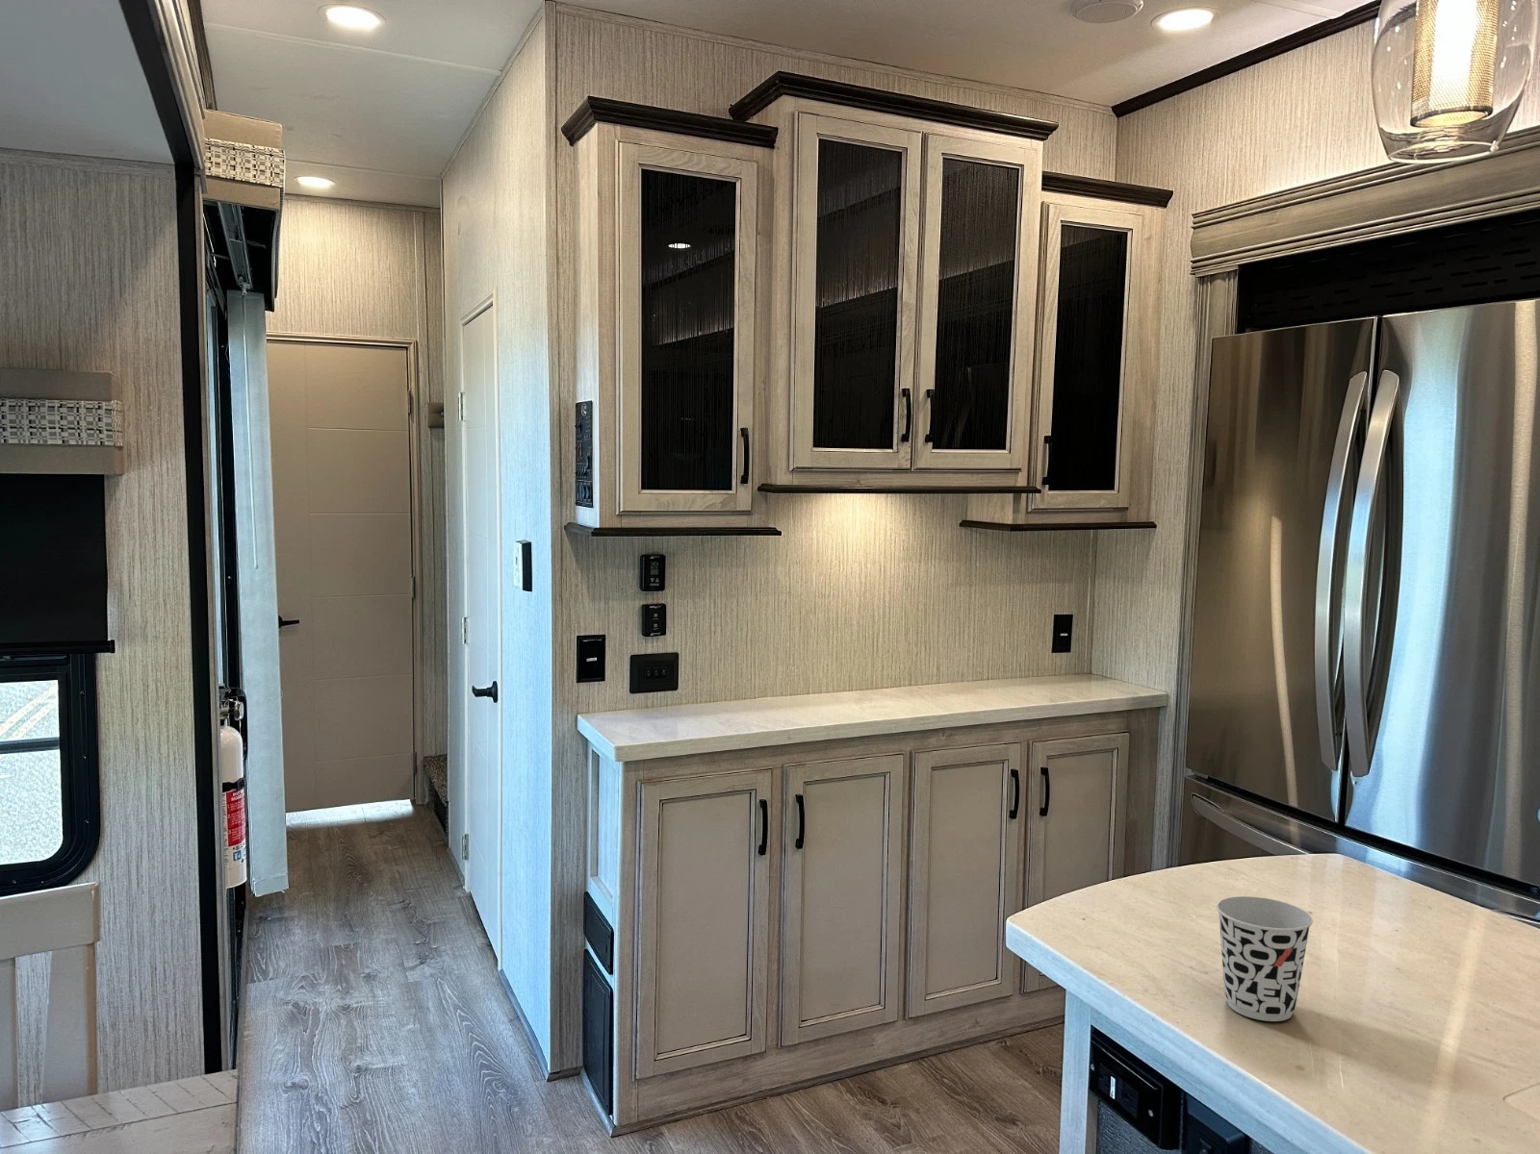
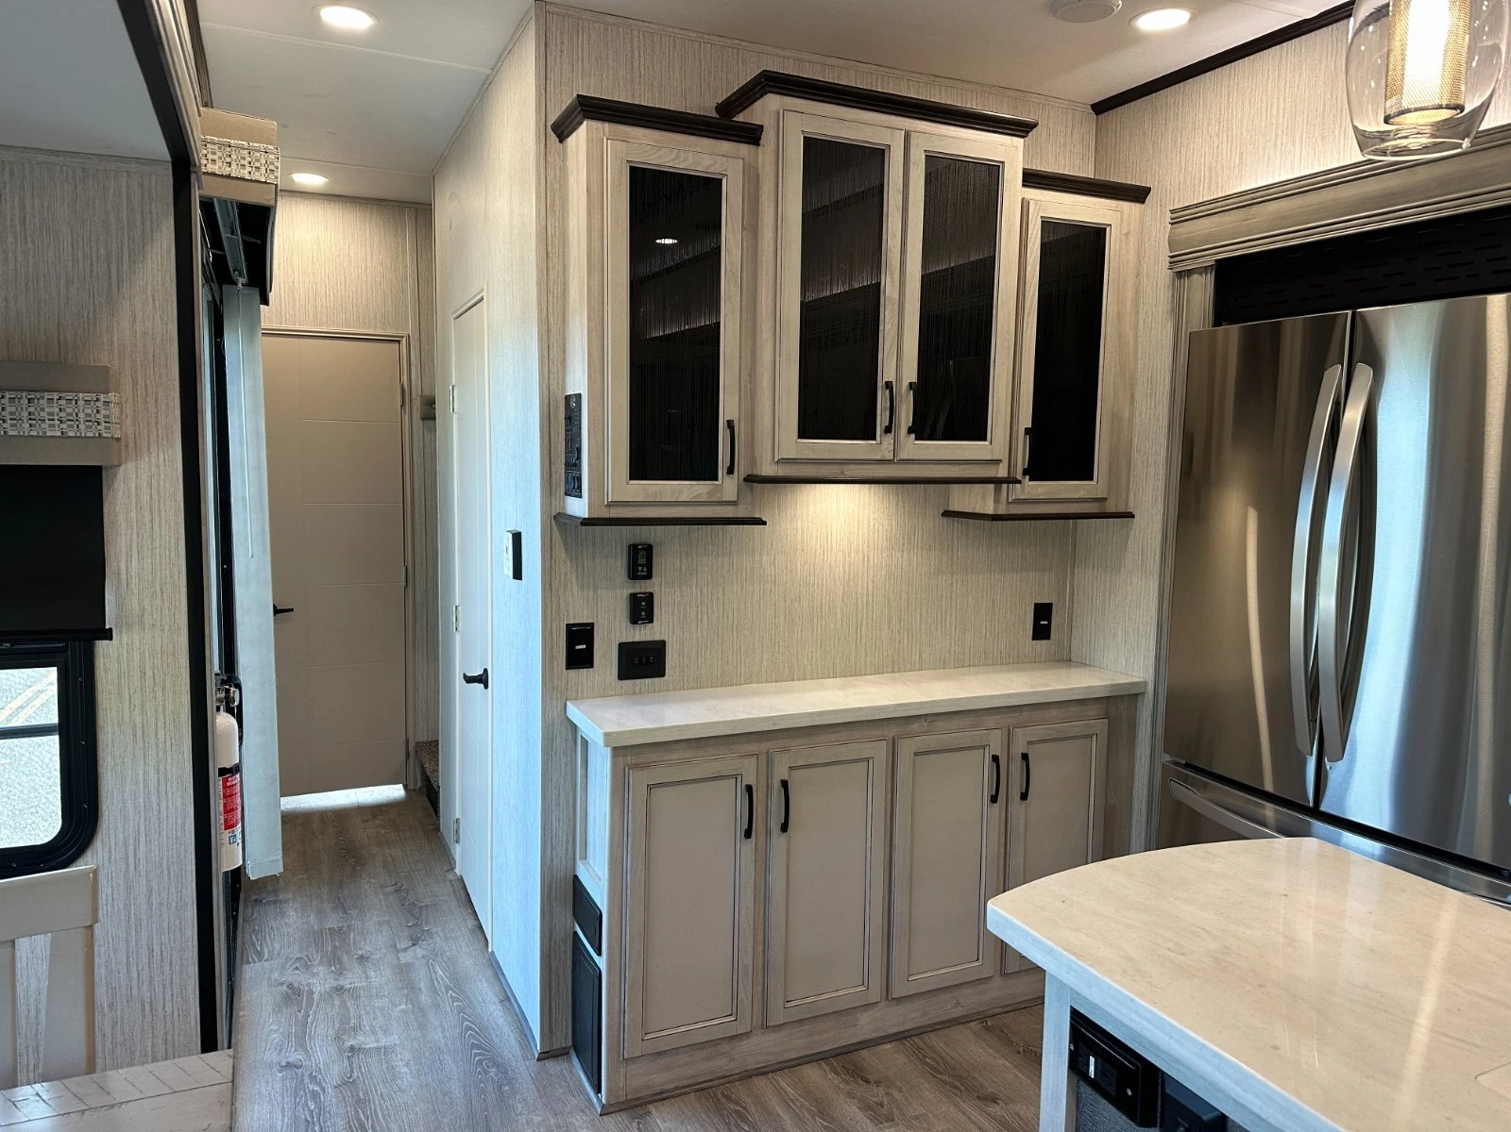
- cup (1261, 960)
